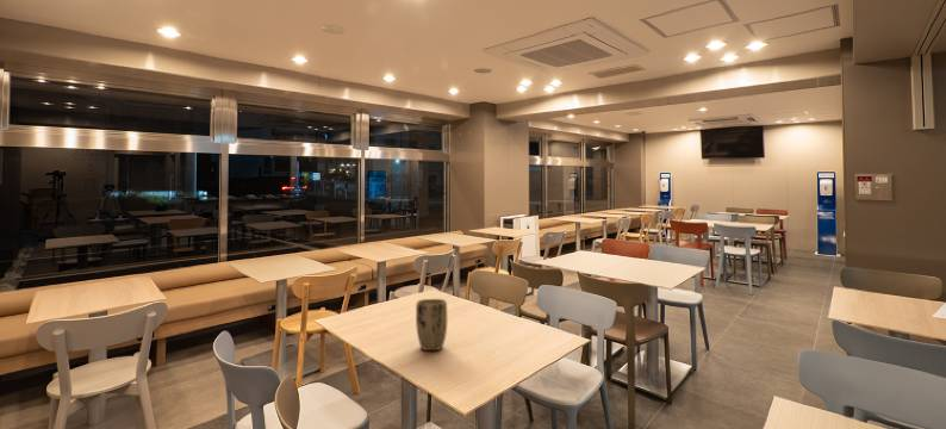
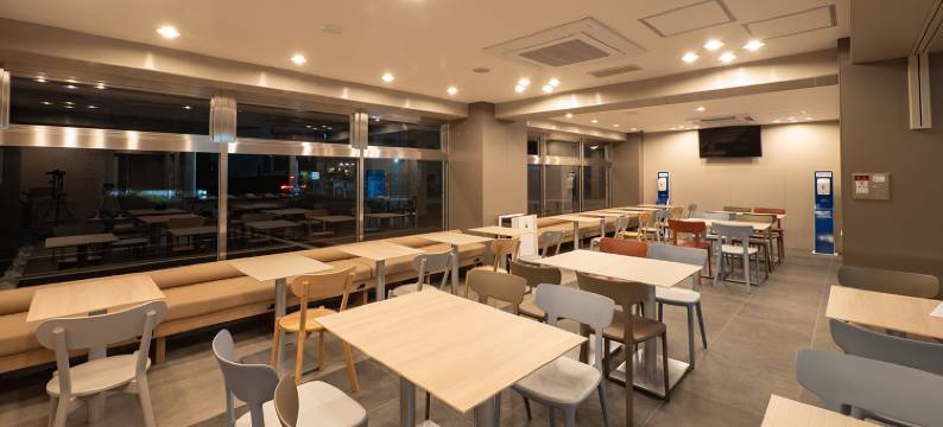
- plant pot (431, 324)
